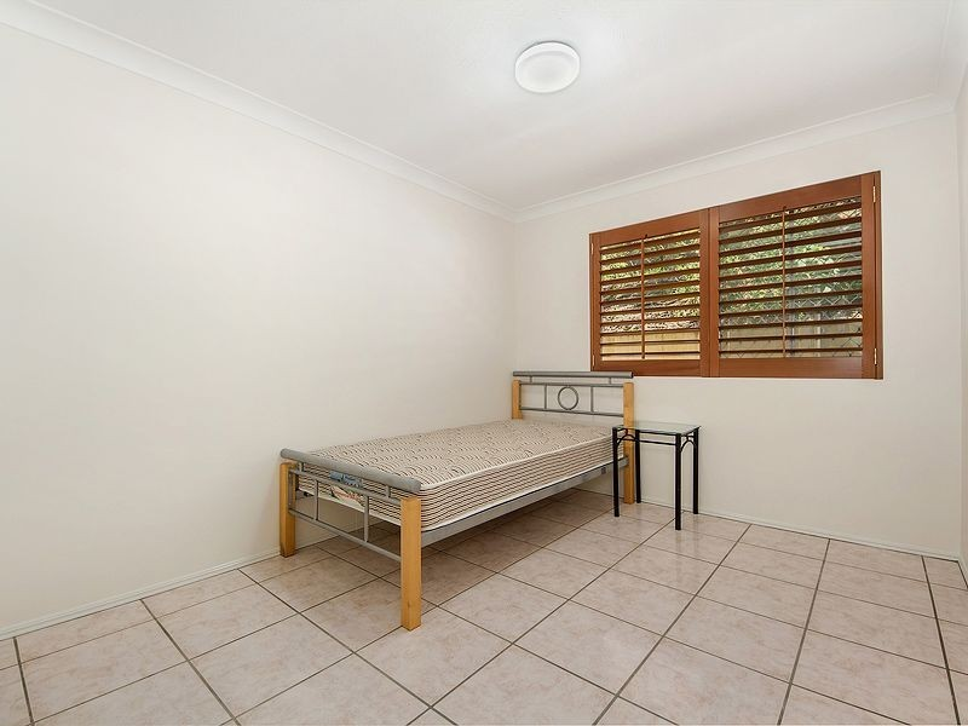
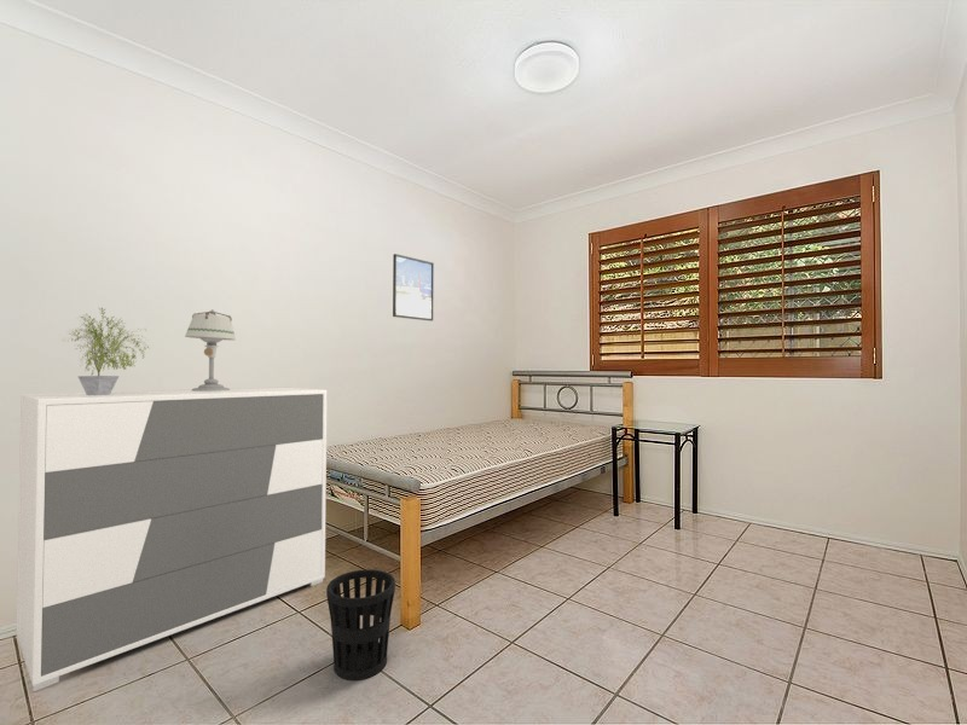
+ dresser (191, 499)
+ potted plant (108, 350)
+ table lamp (210, 349)
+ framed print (413, 288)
+ wastebasket (359, 622)
